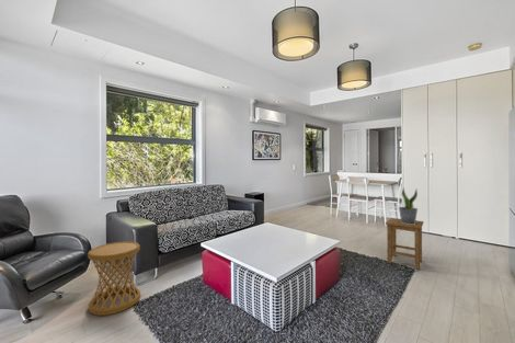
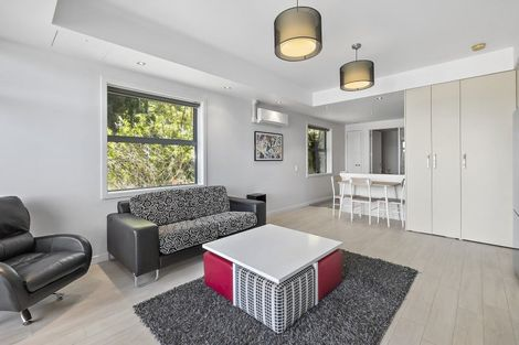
- stool (402, 245)
- side table (115, 275)
- potted plant (408, 204)
